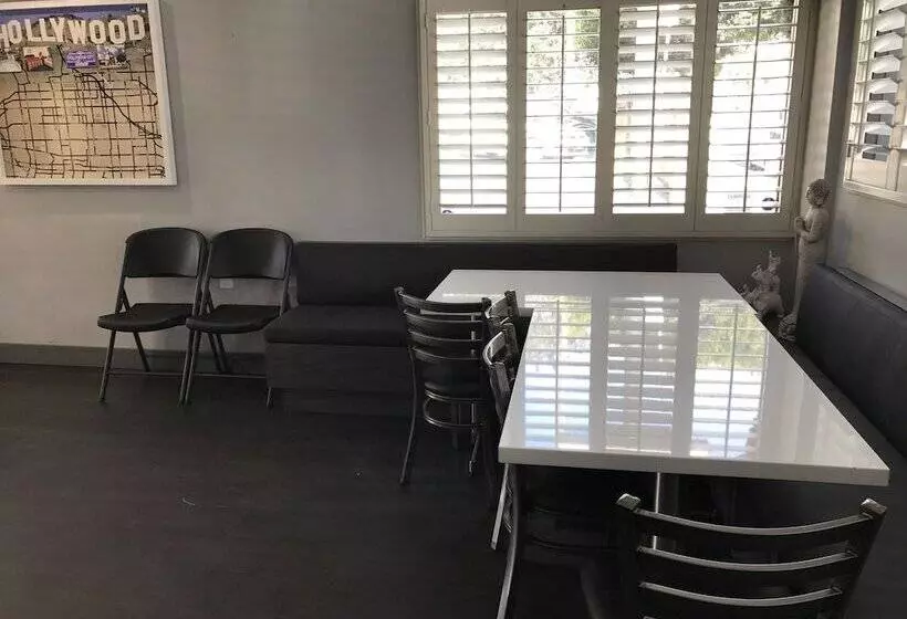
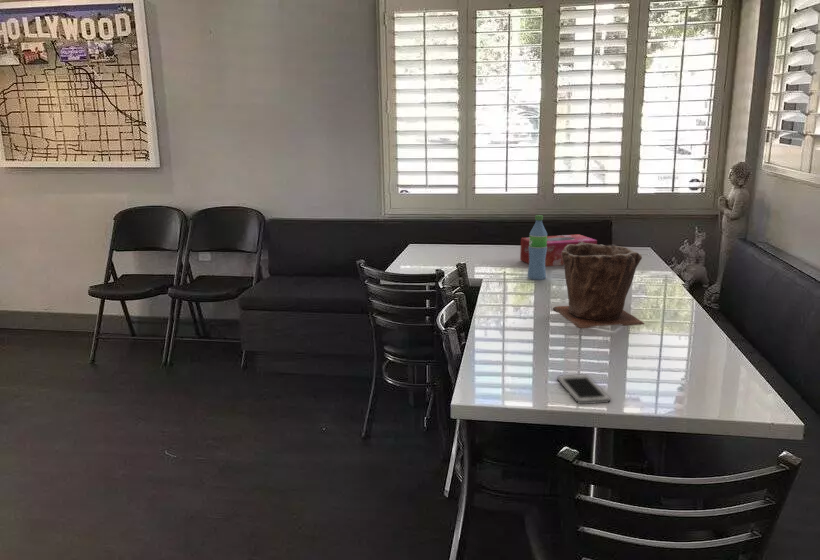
+ tissue box (558, 250)
+ plant pot (599, 282)
+ water bottle (537, 247)
+ cell phone (582, 388)
